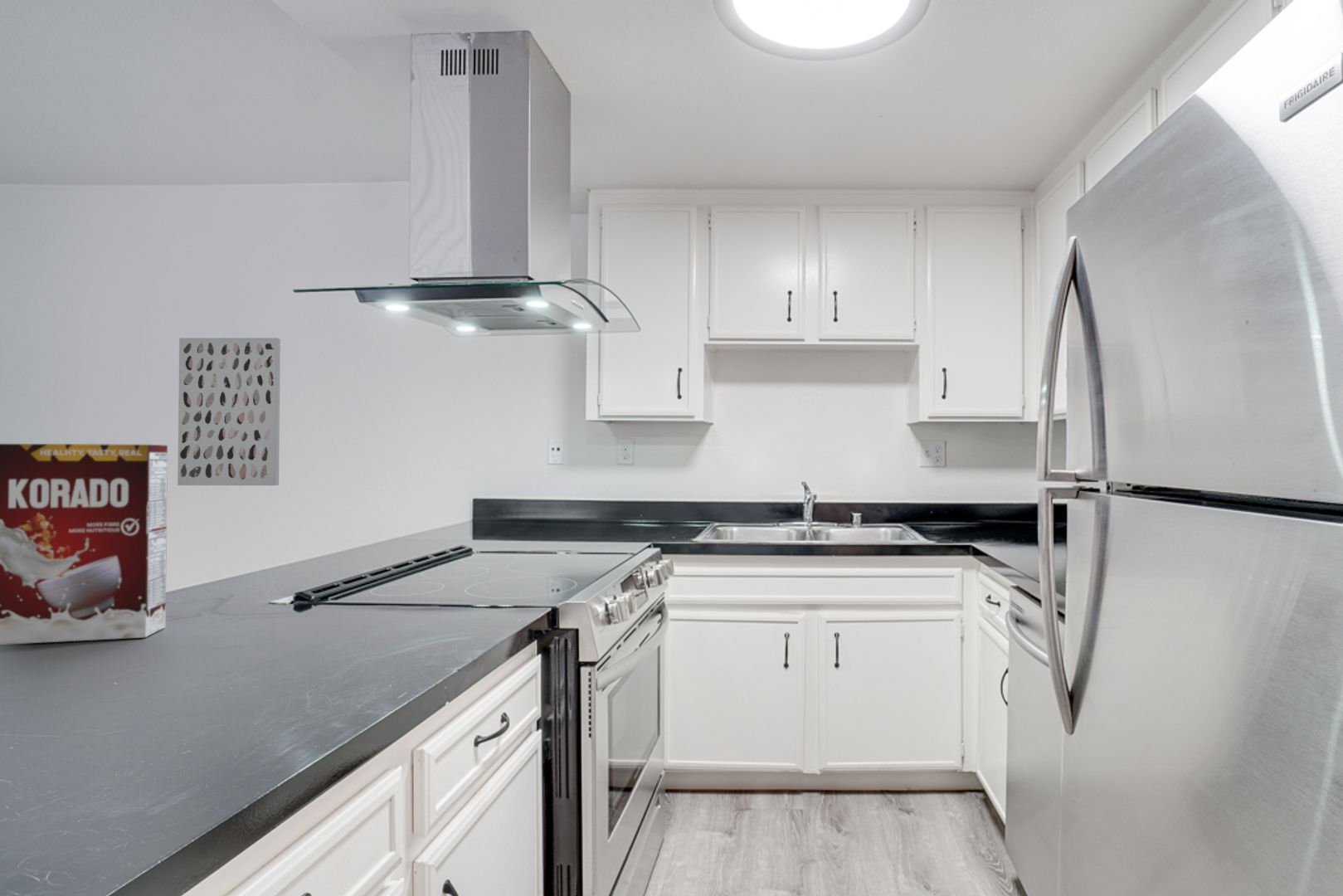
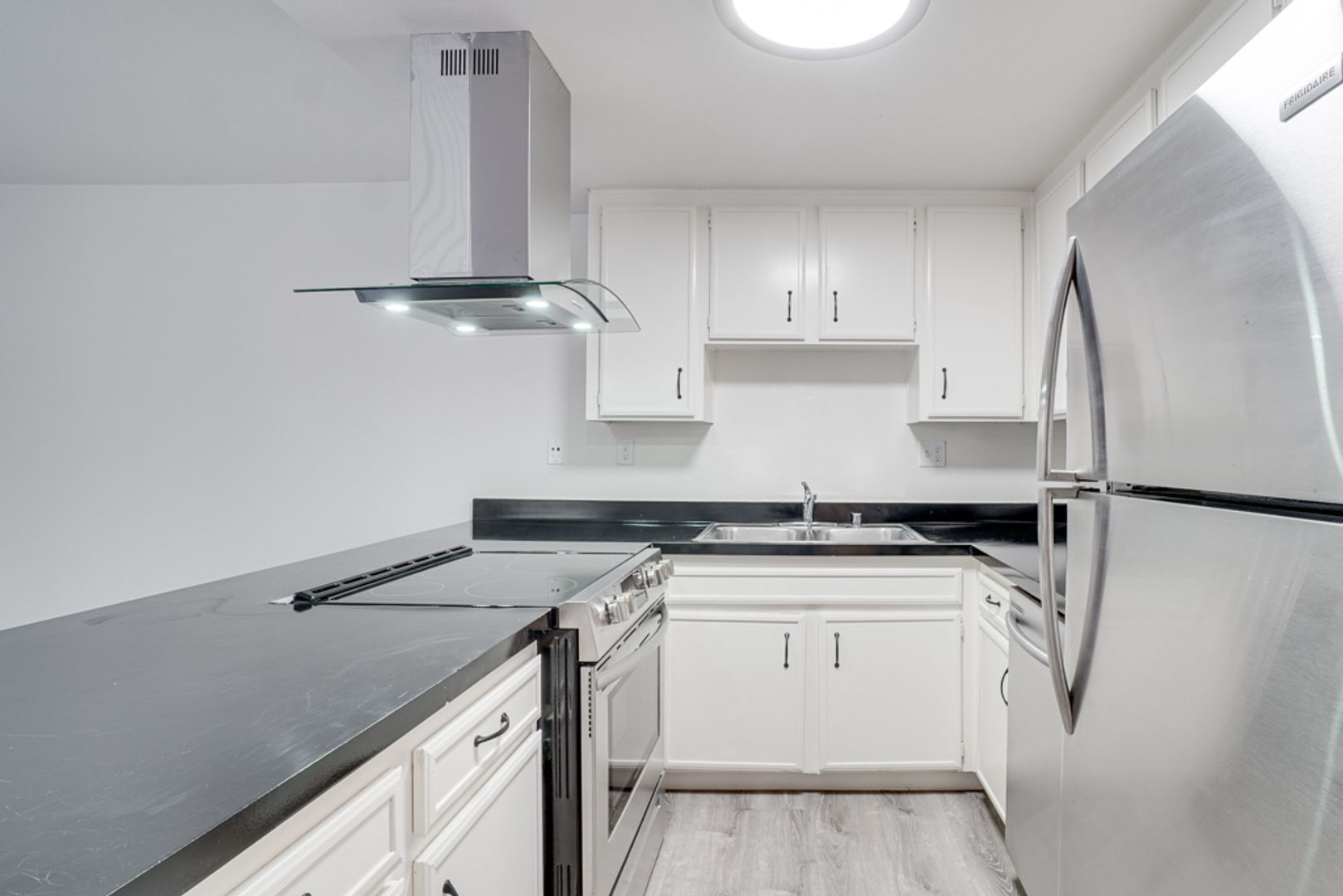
- wall art (229, 411)
- cereal box (81, 539)
